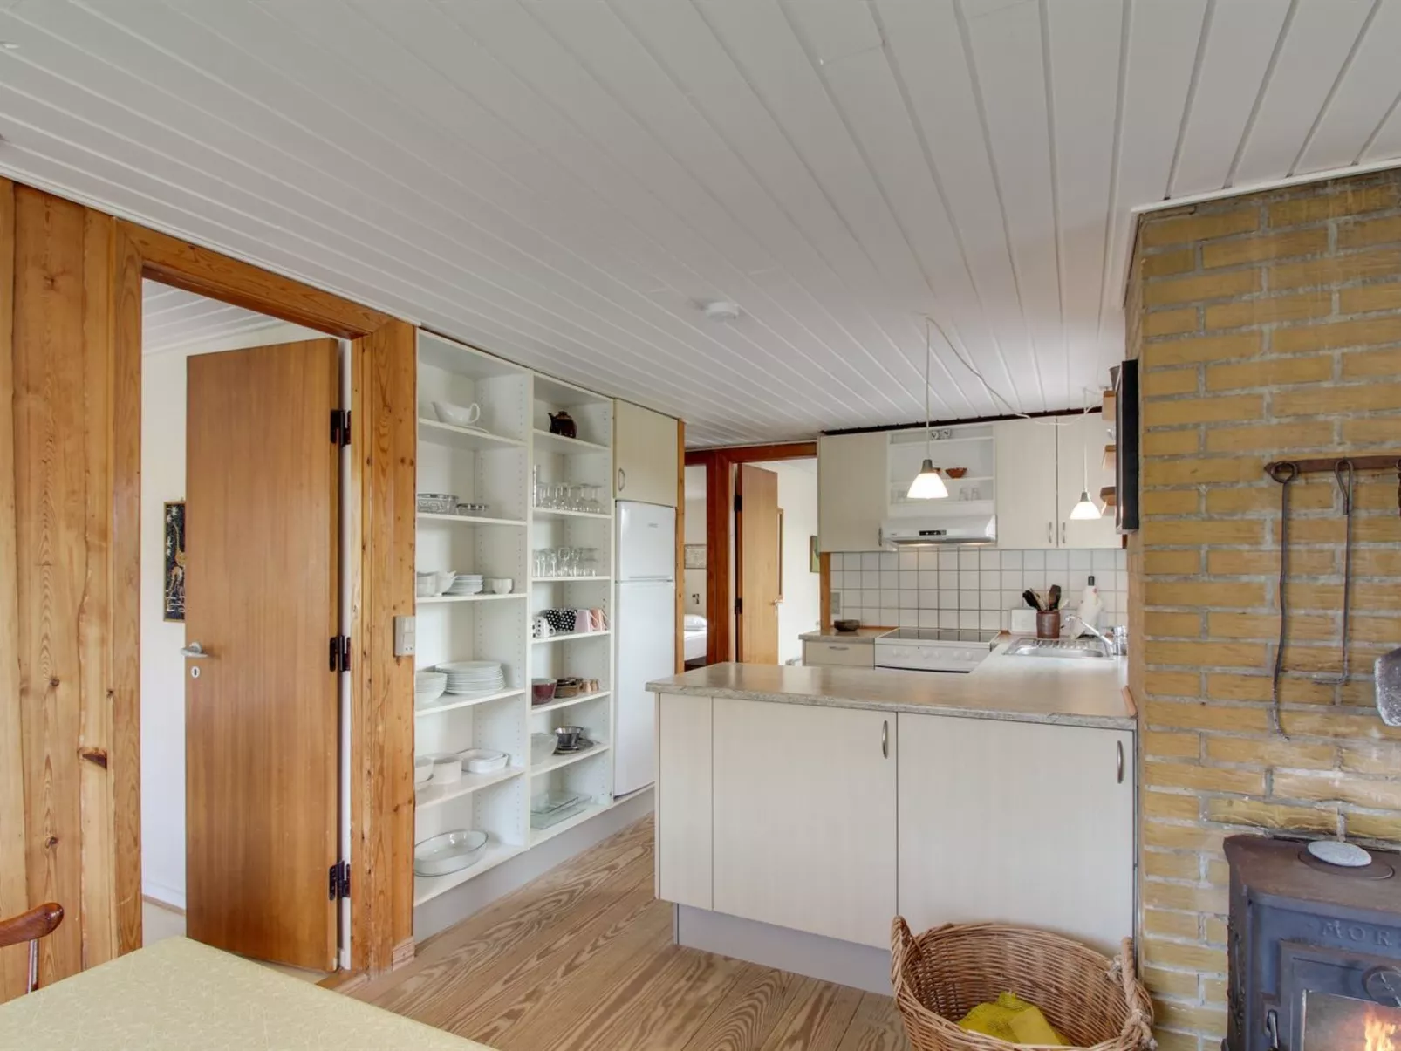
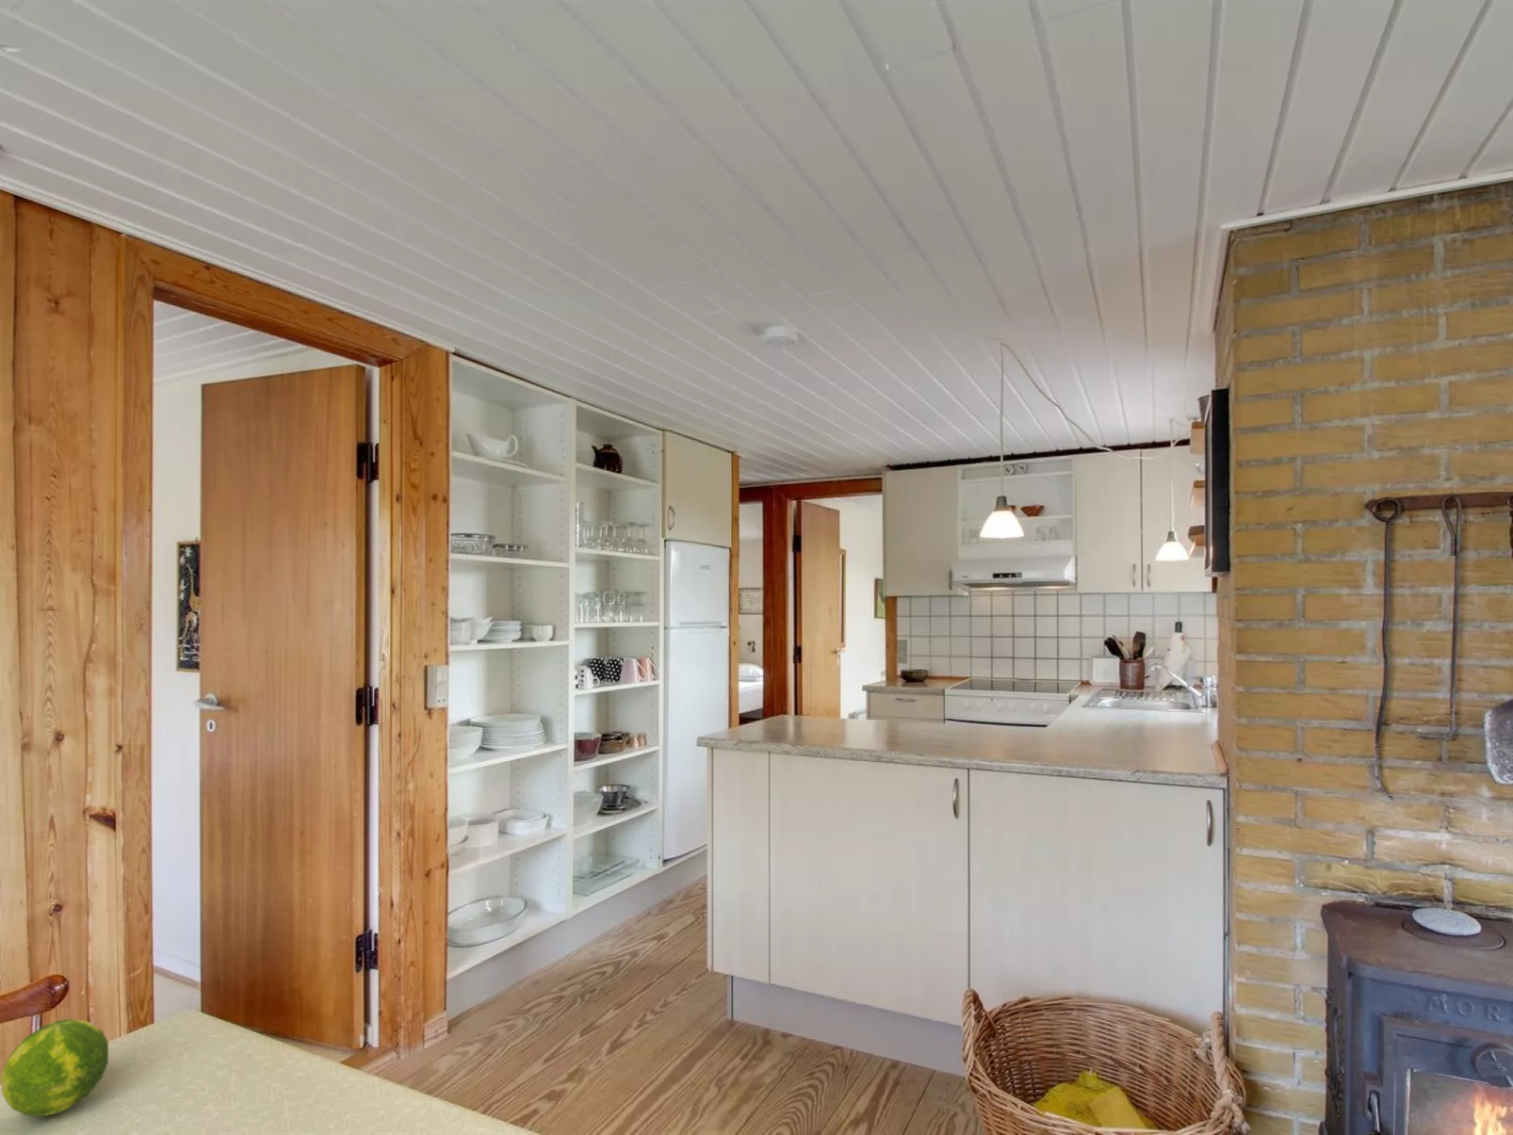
+ fruit (56, 1066)
